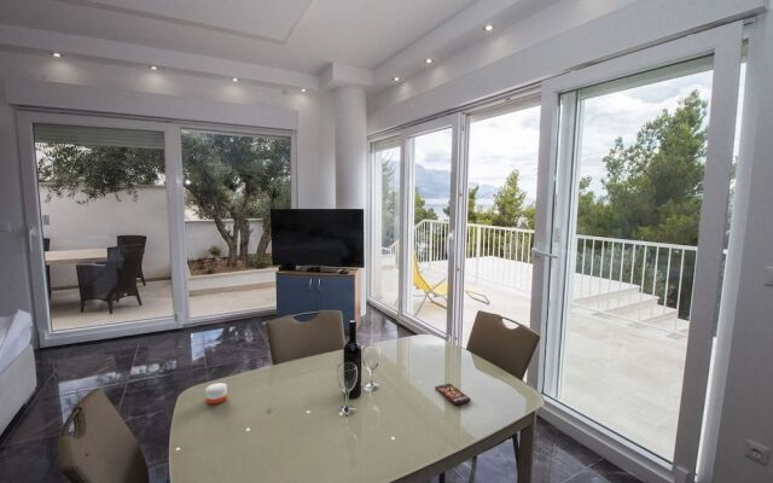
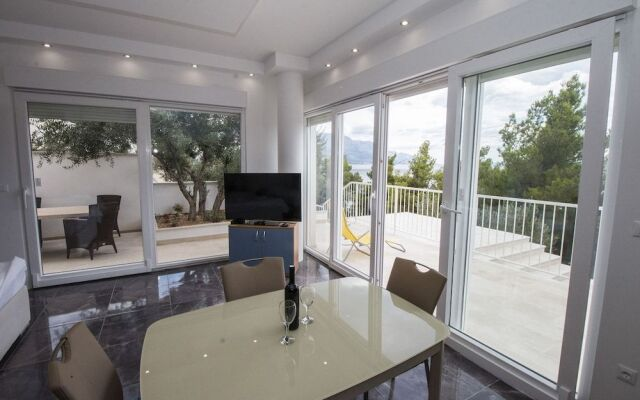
- smartphone (452, 392)
- candle (216, 386)
